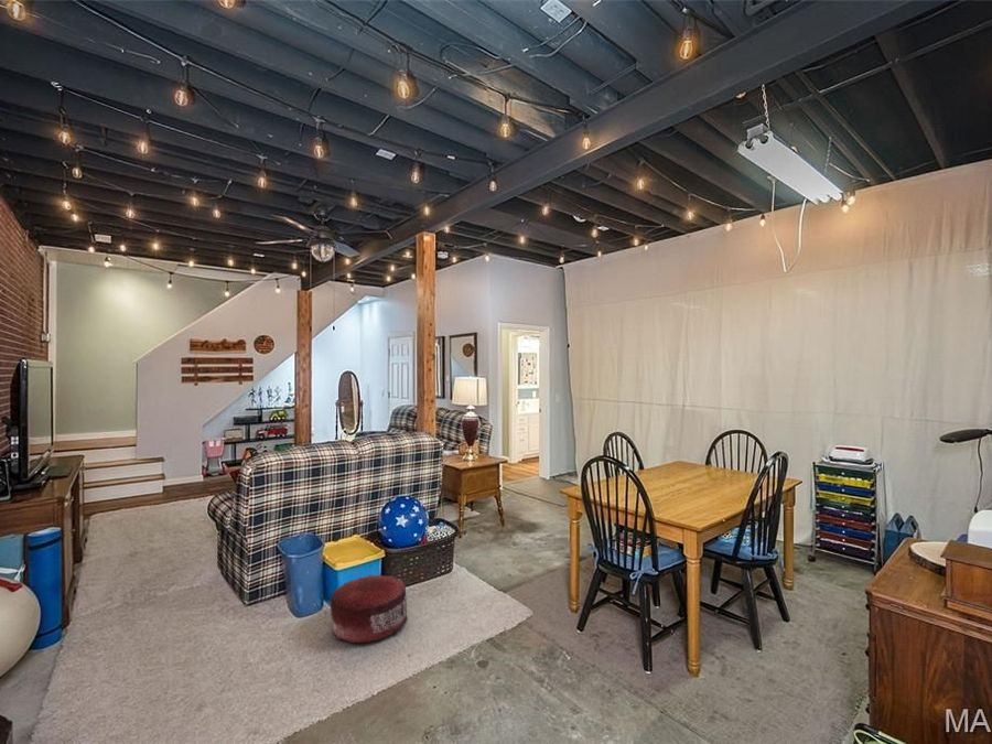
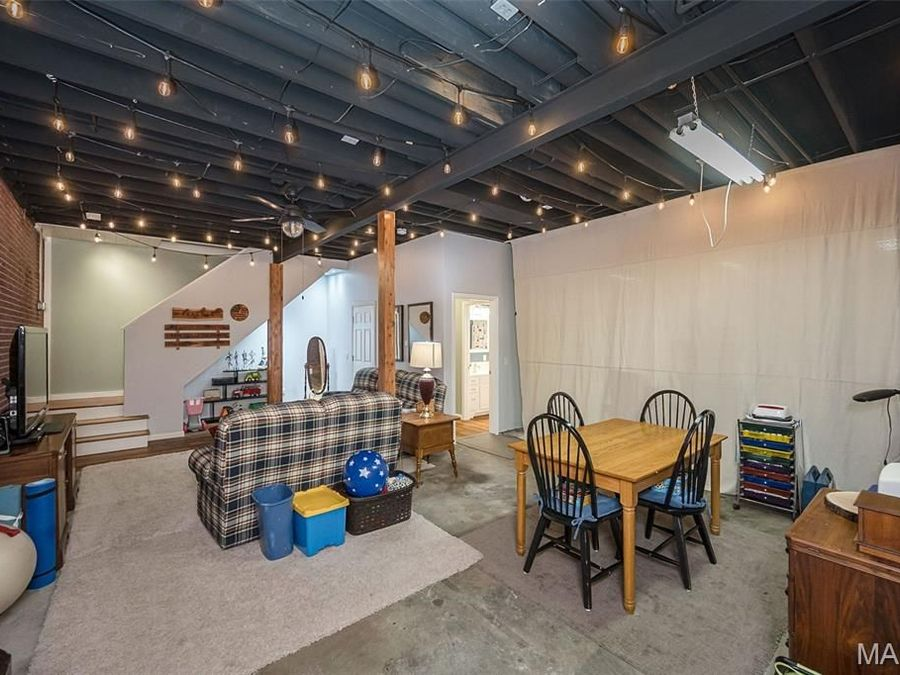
- pouf (370, 604)
